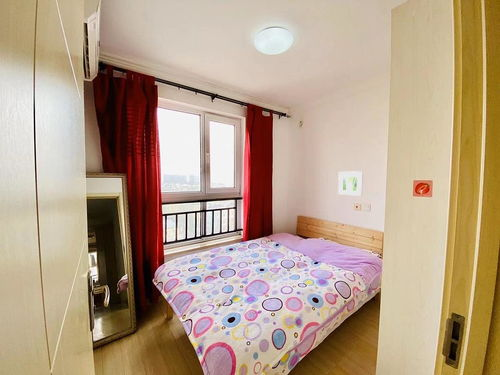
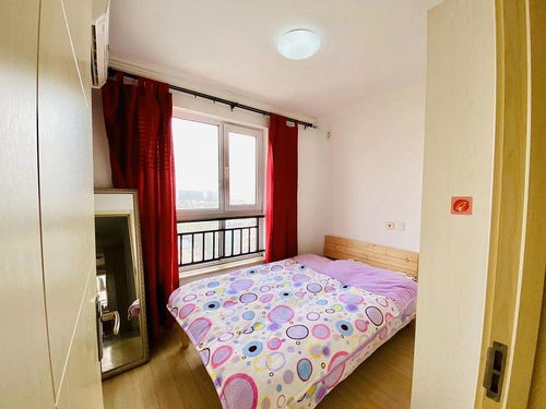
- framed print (349, 183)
